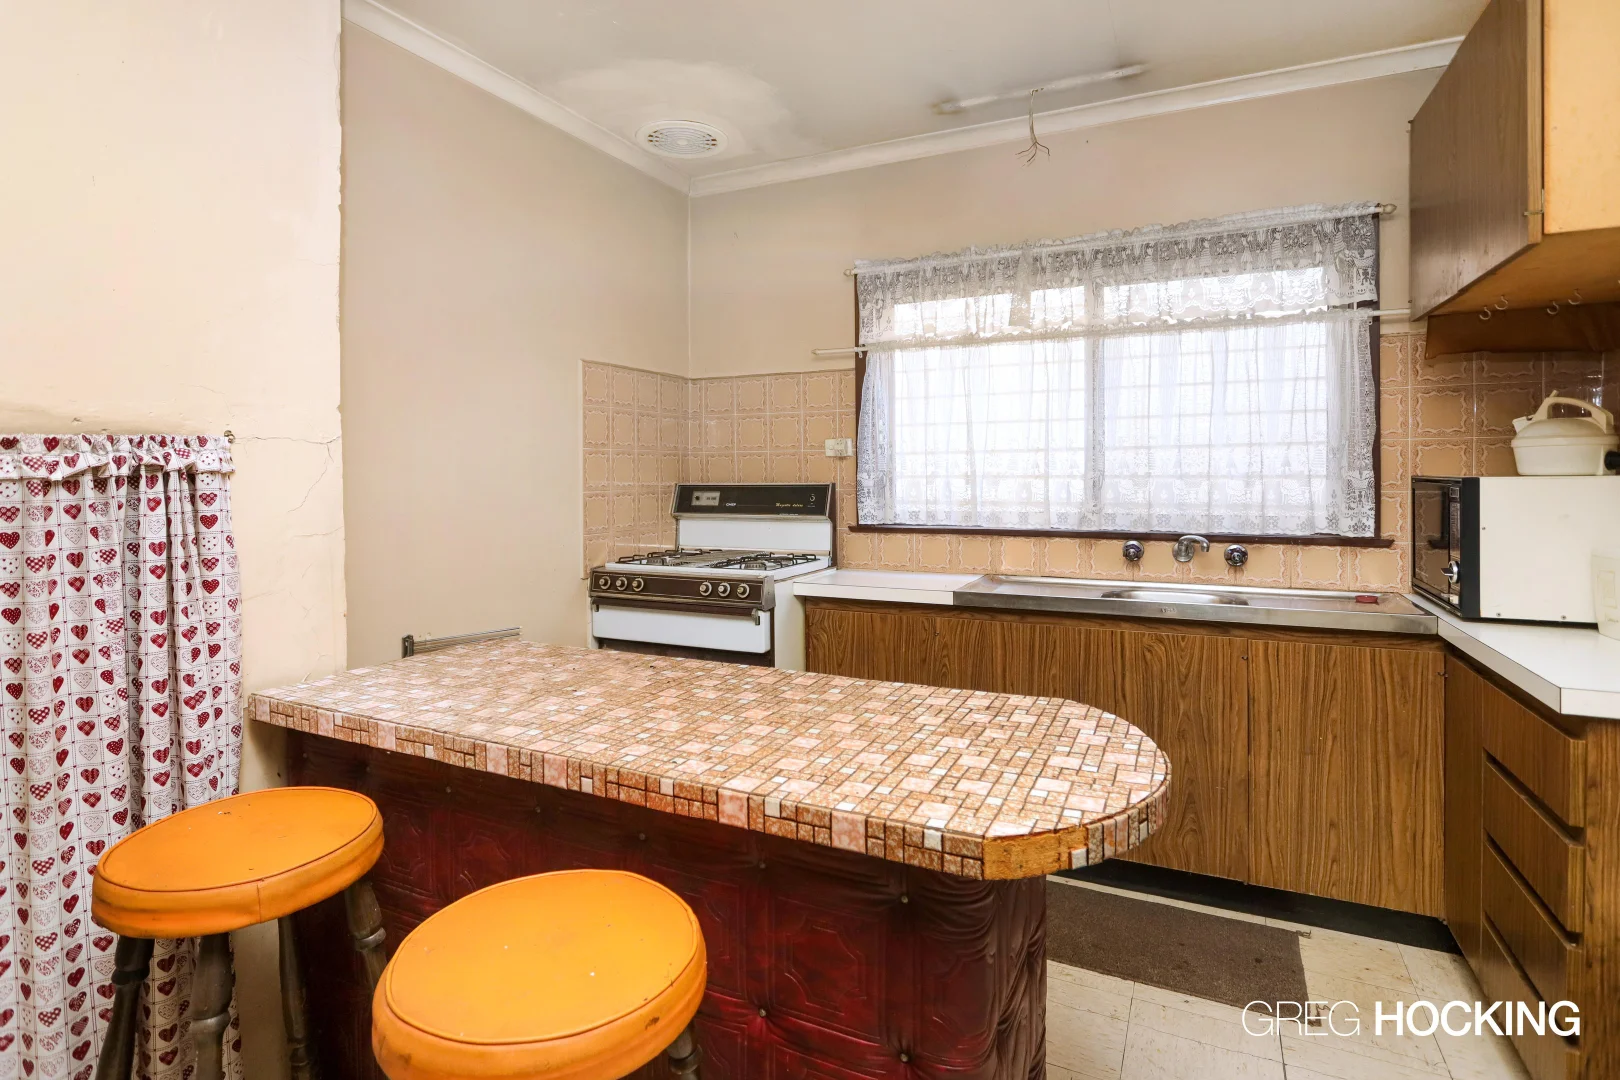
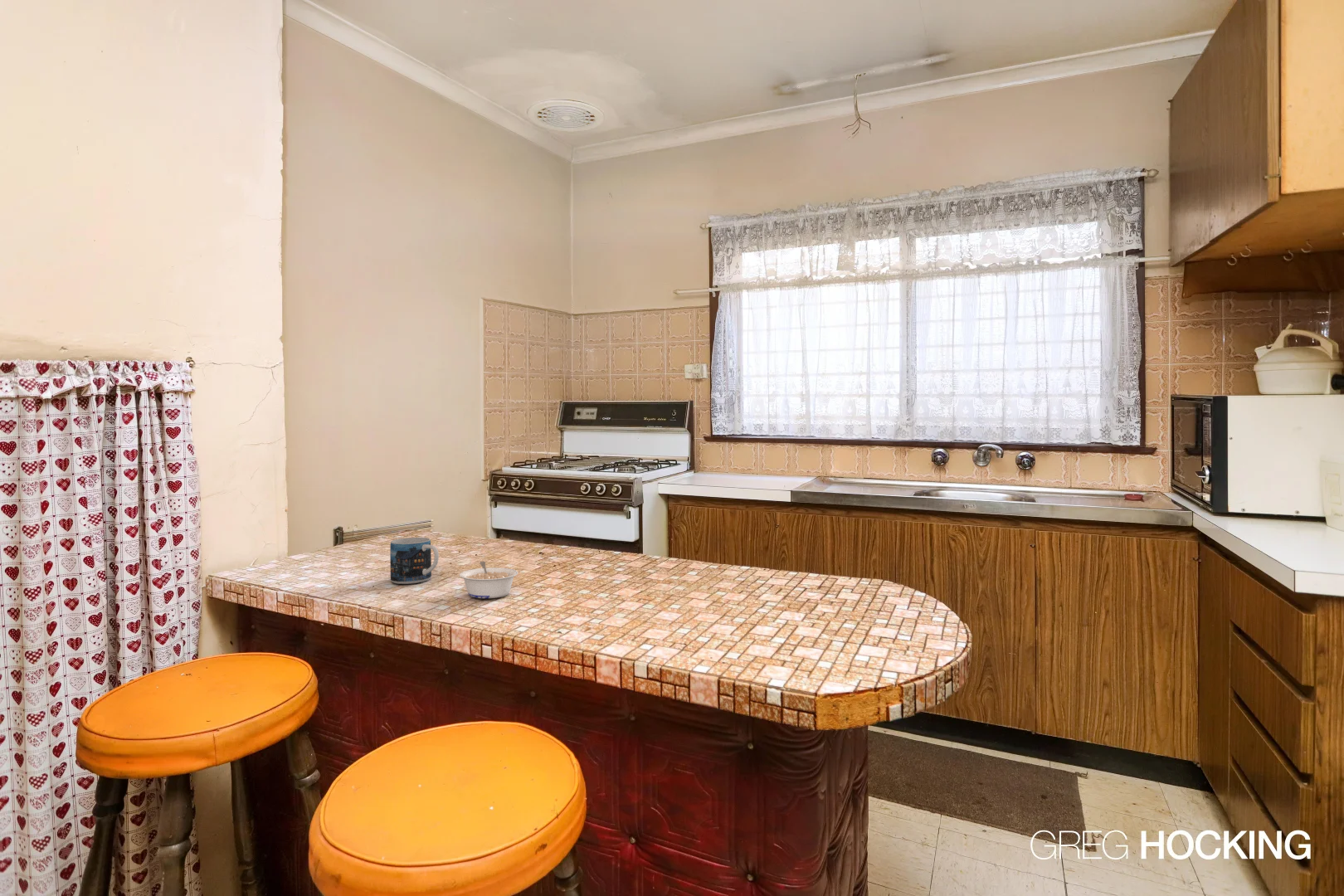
+ legume (487, 581)
+ mug (417, 561)
